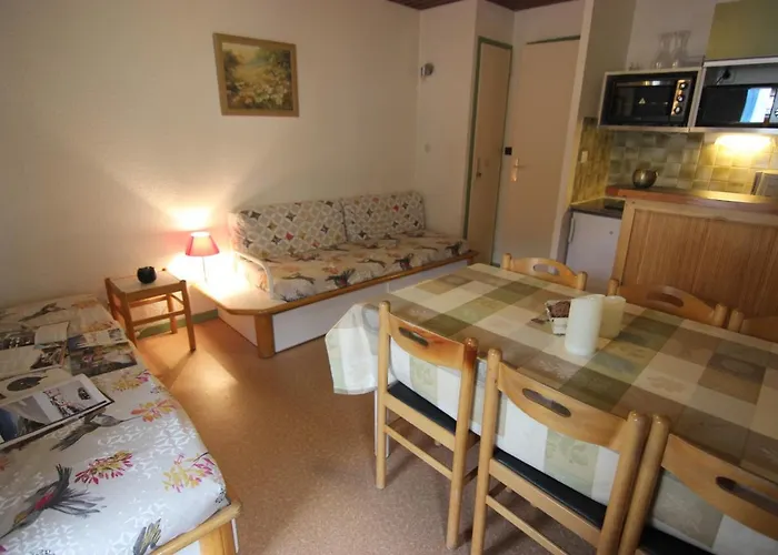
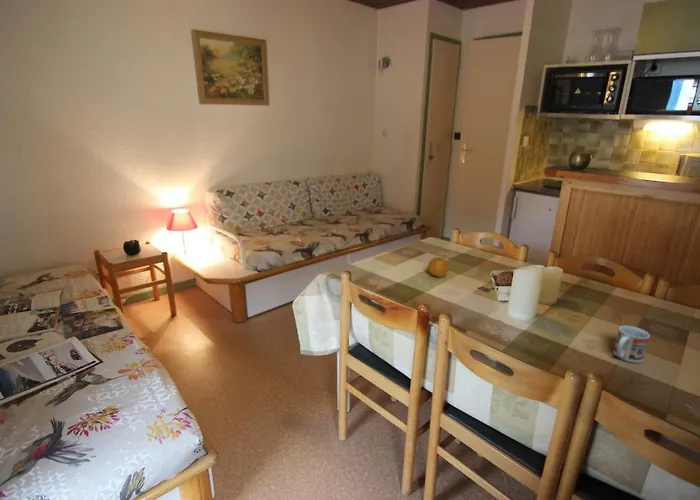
+ cup (628, 345)
+ fruit (438, 267)
